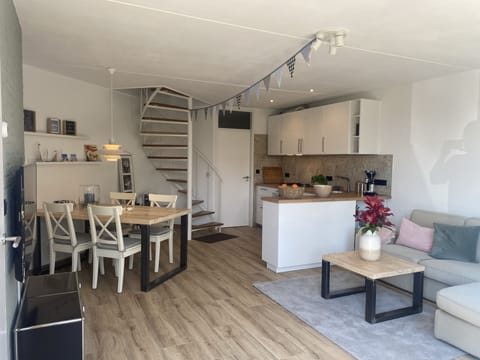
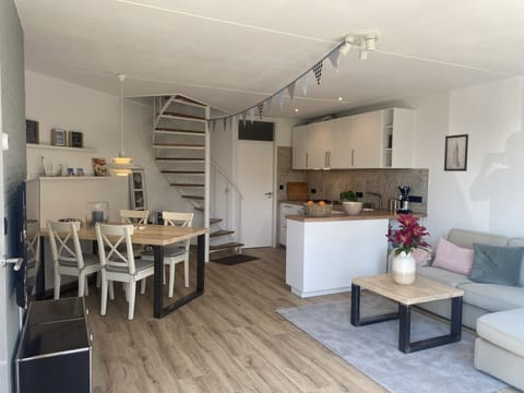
+ wall art (455, 153)
